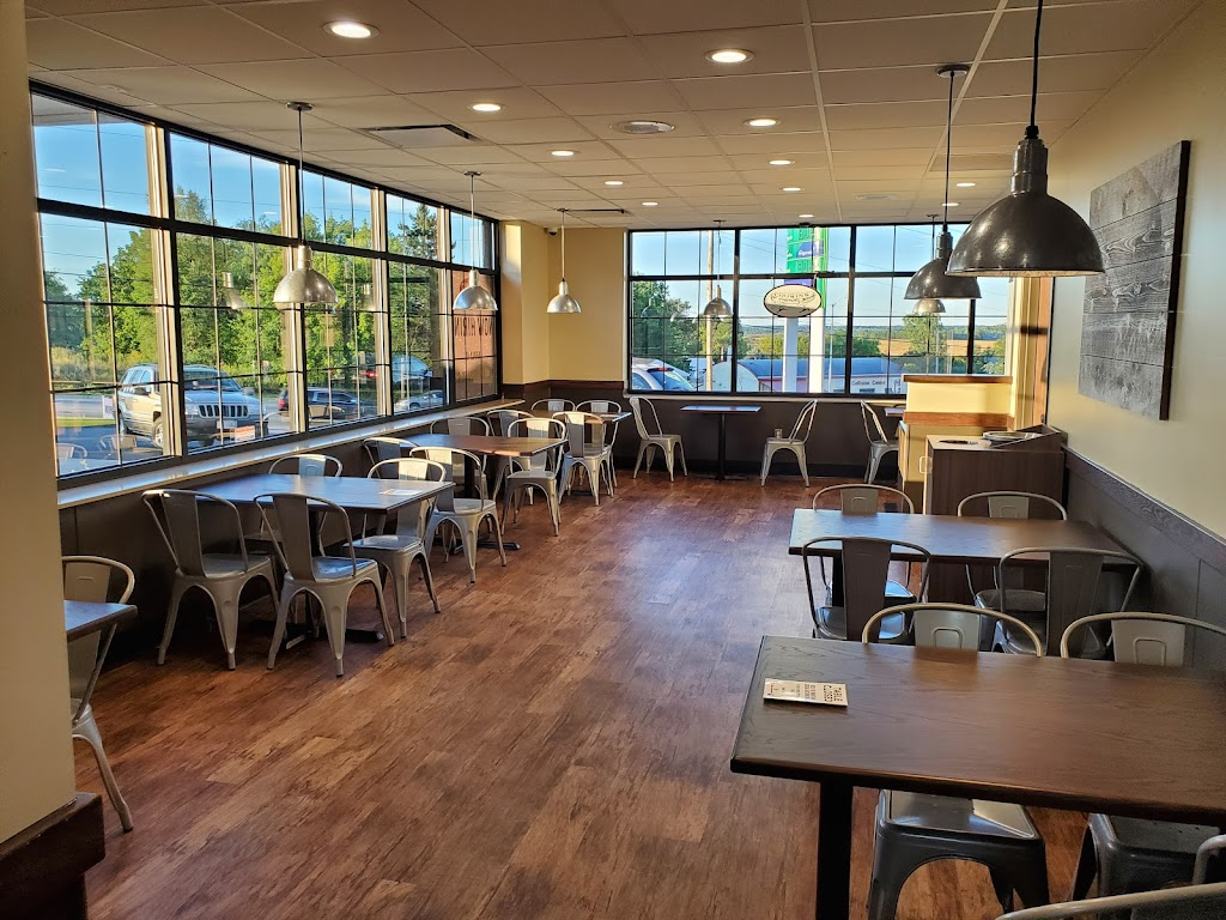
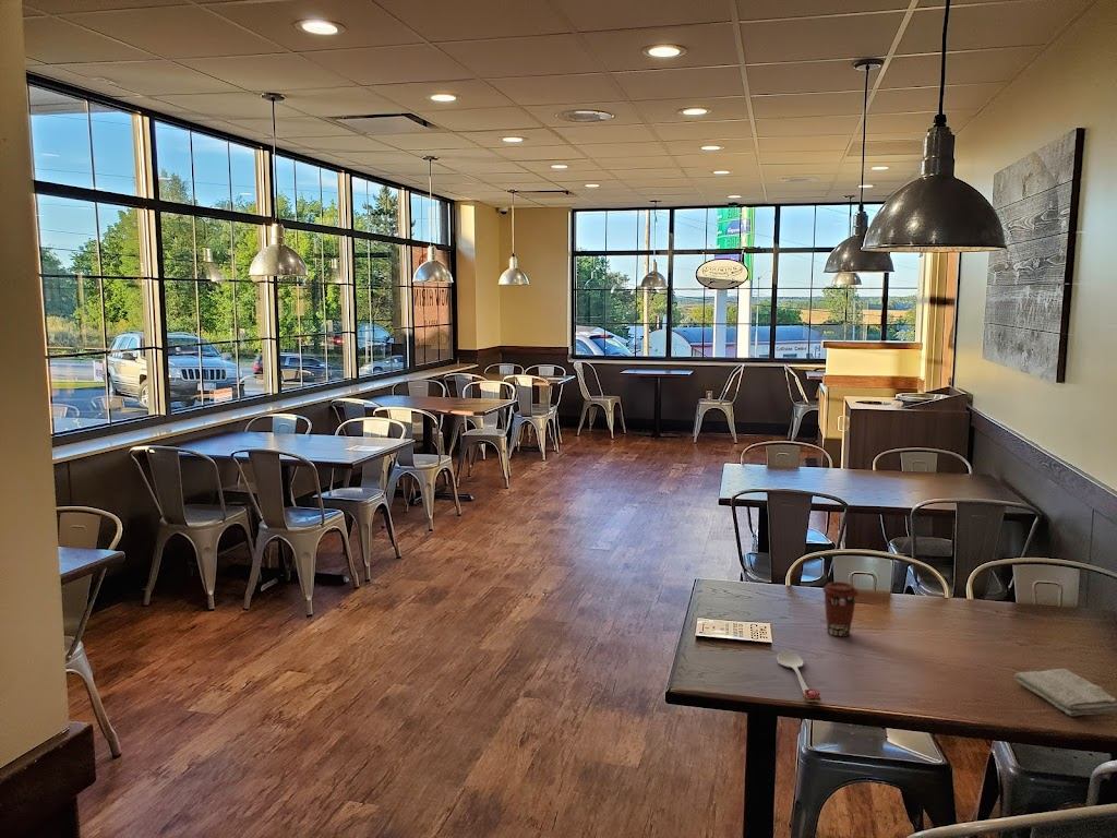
+ spoon (798, 673)
+ washcloth (1066, 690)
+ coffee cup (839, 609)
